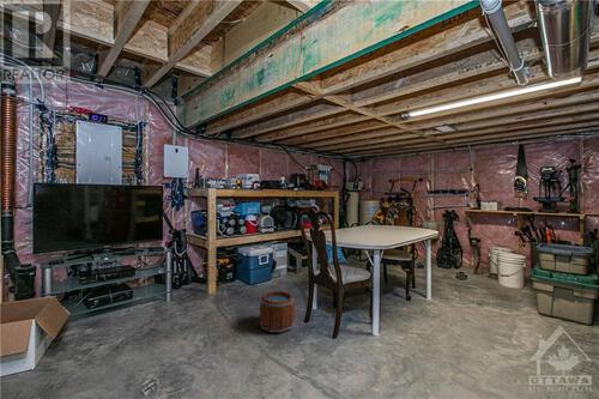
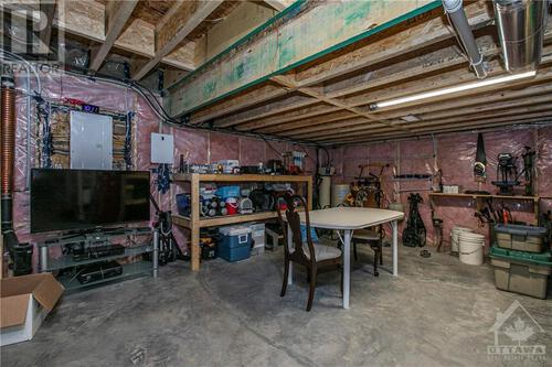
- bucket (277, 310)
